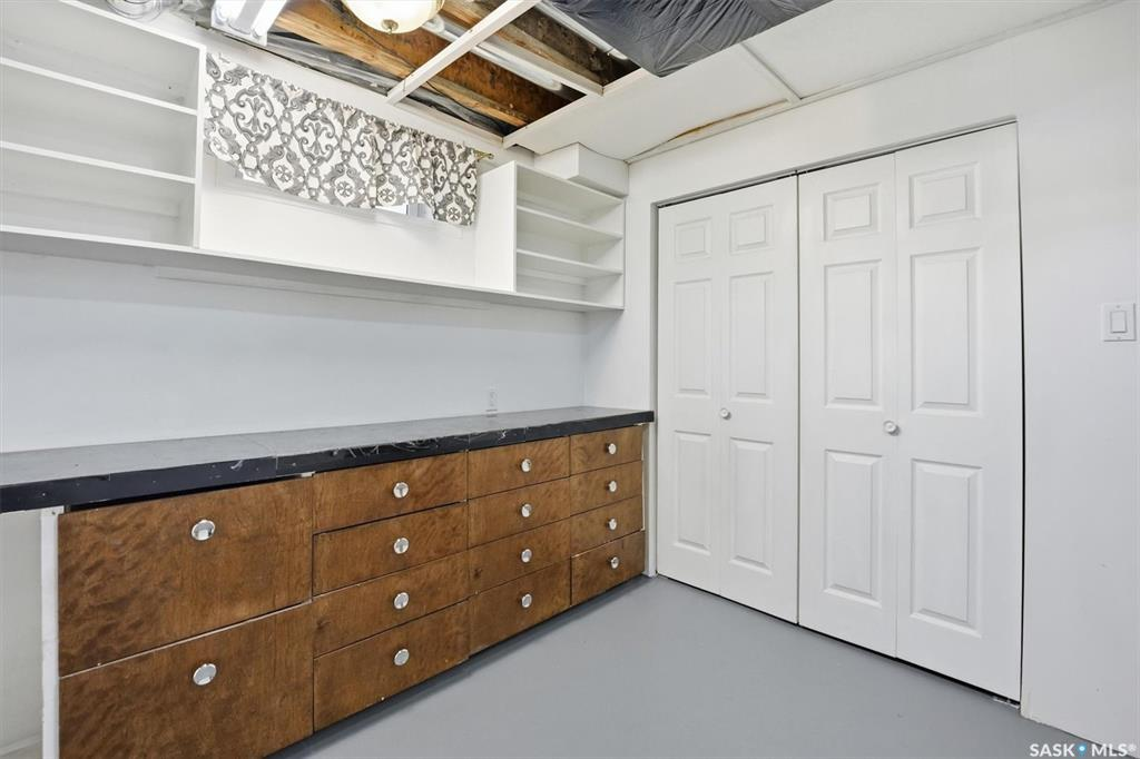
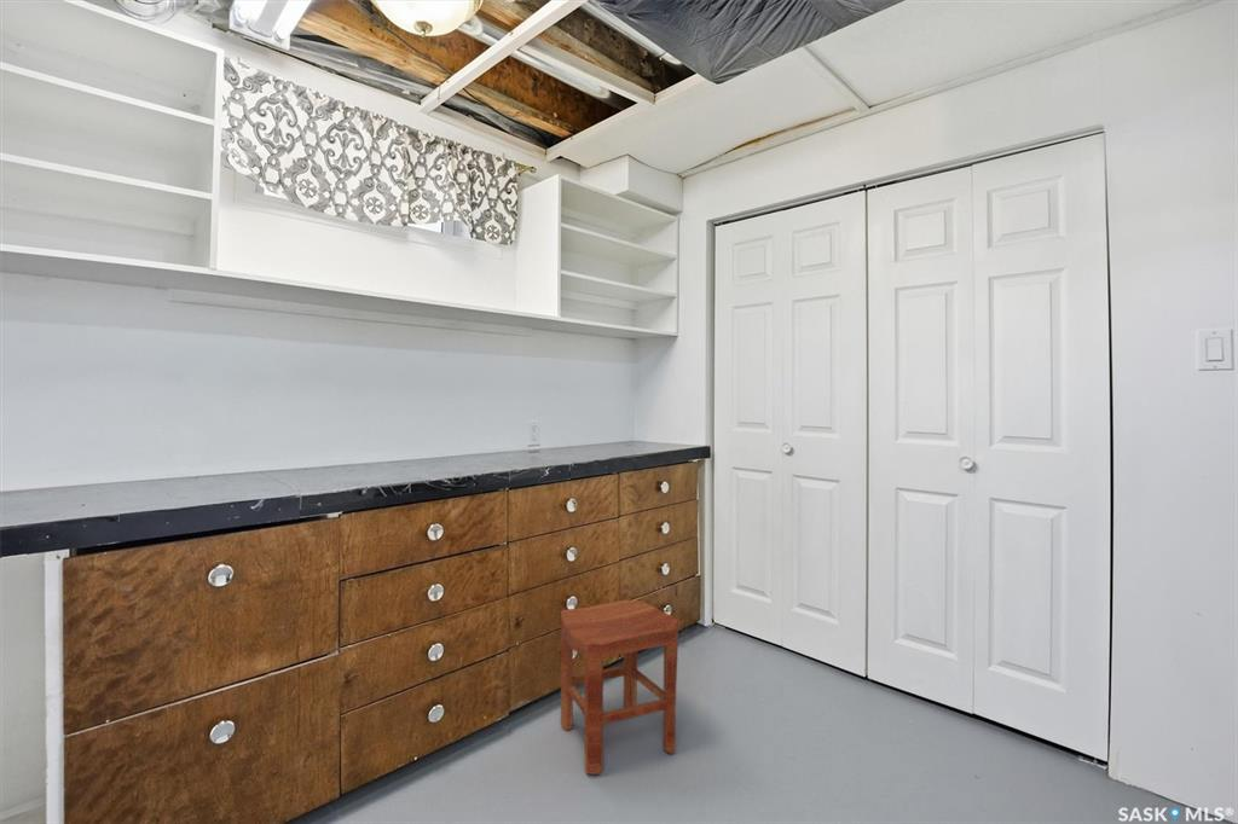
+ stool (615, 677)
